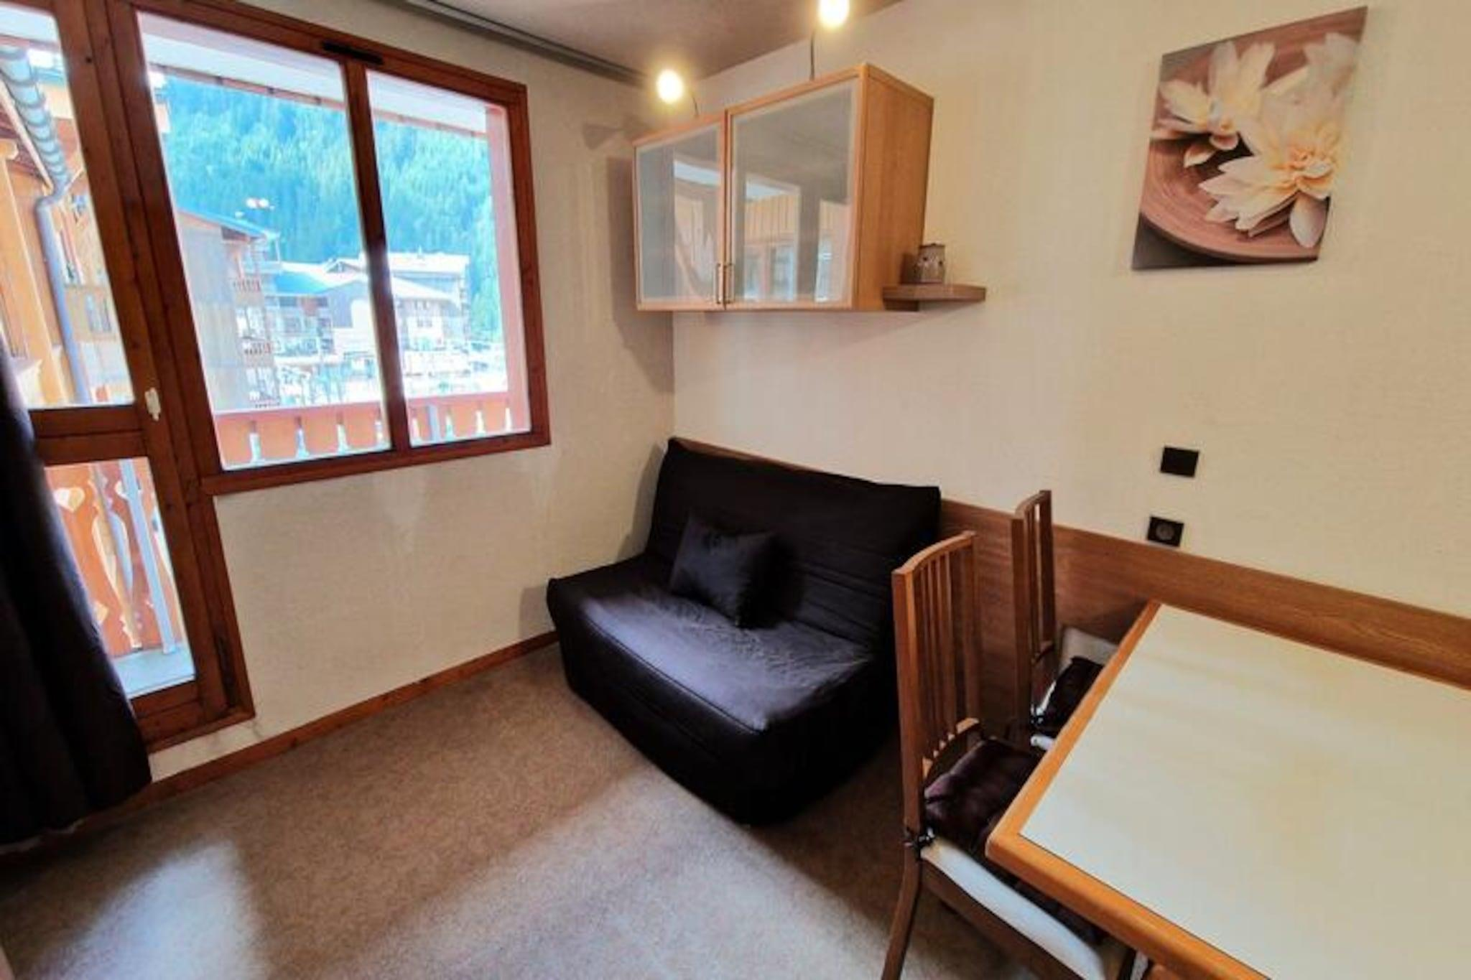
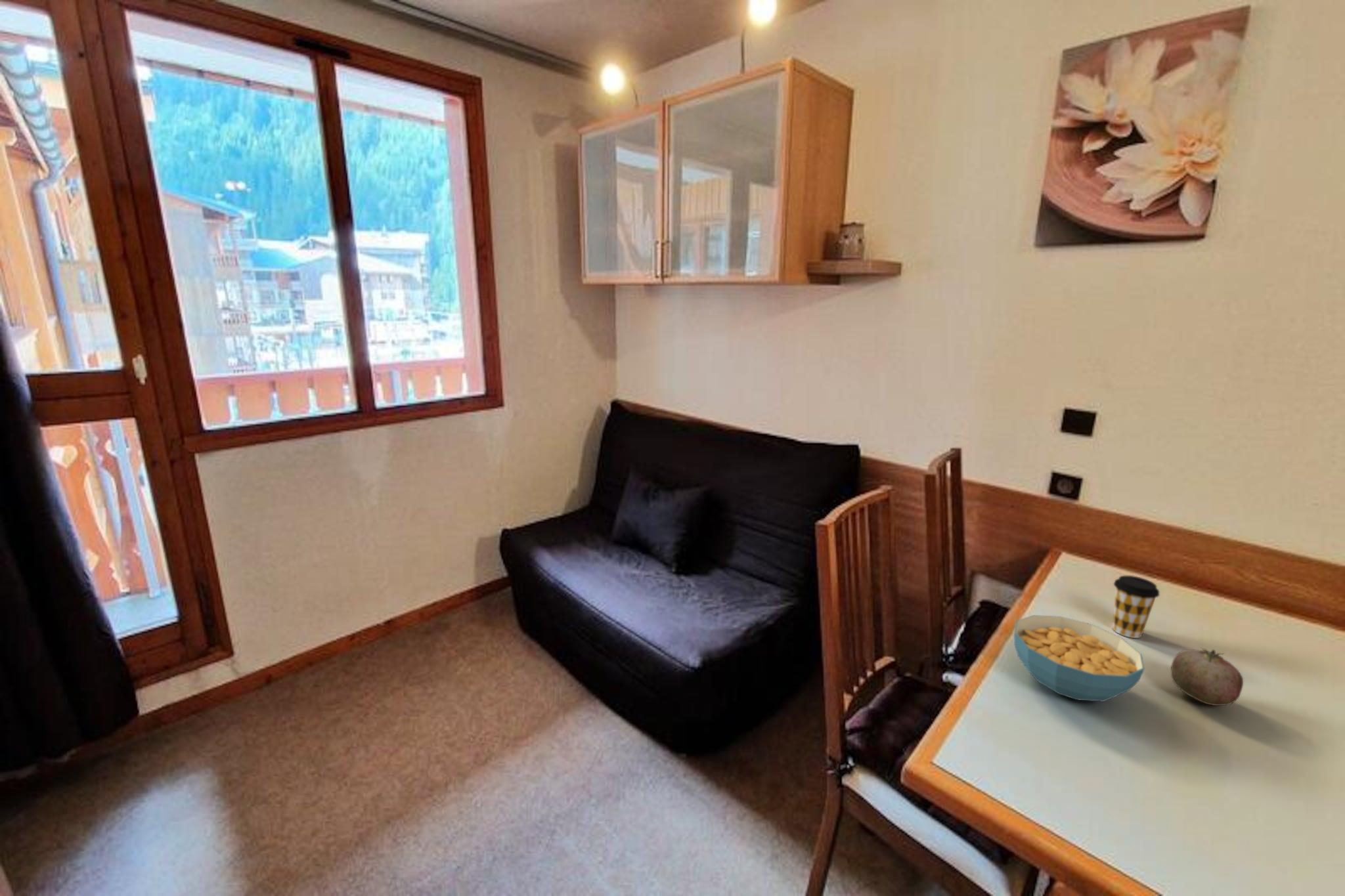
+ fruit (1206, 675)
+ cereal bowl (1071, 666)
+ coffee cup (1132, 607)
